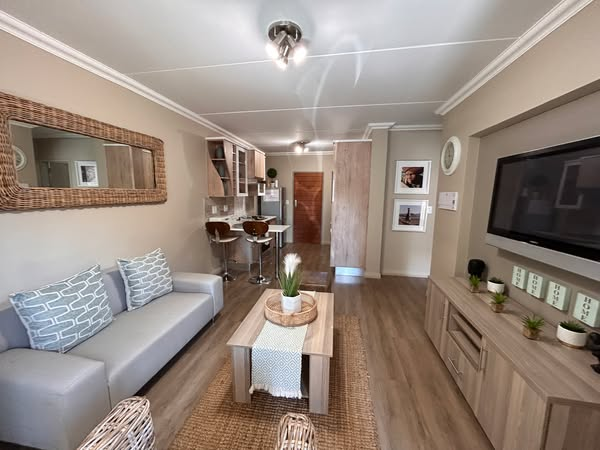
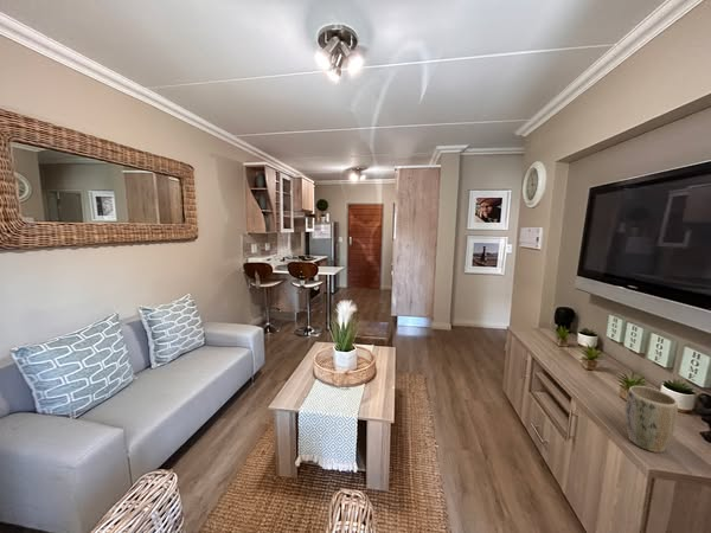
+ plant pot (648, 418)
